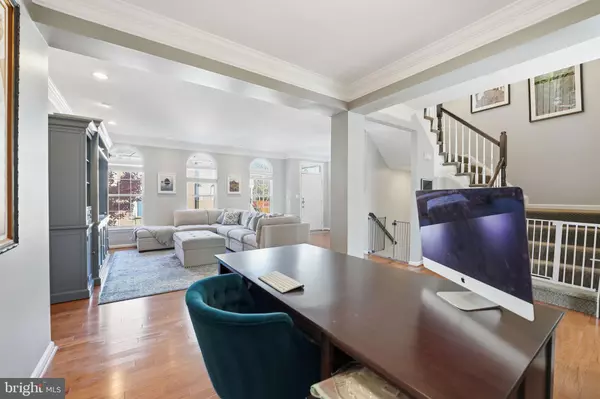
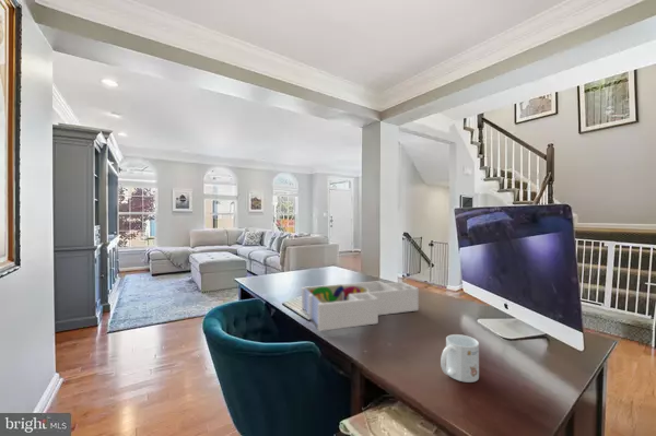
+ mug (457, 358)
+ desk organizer (363, 301)
